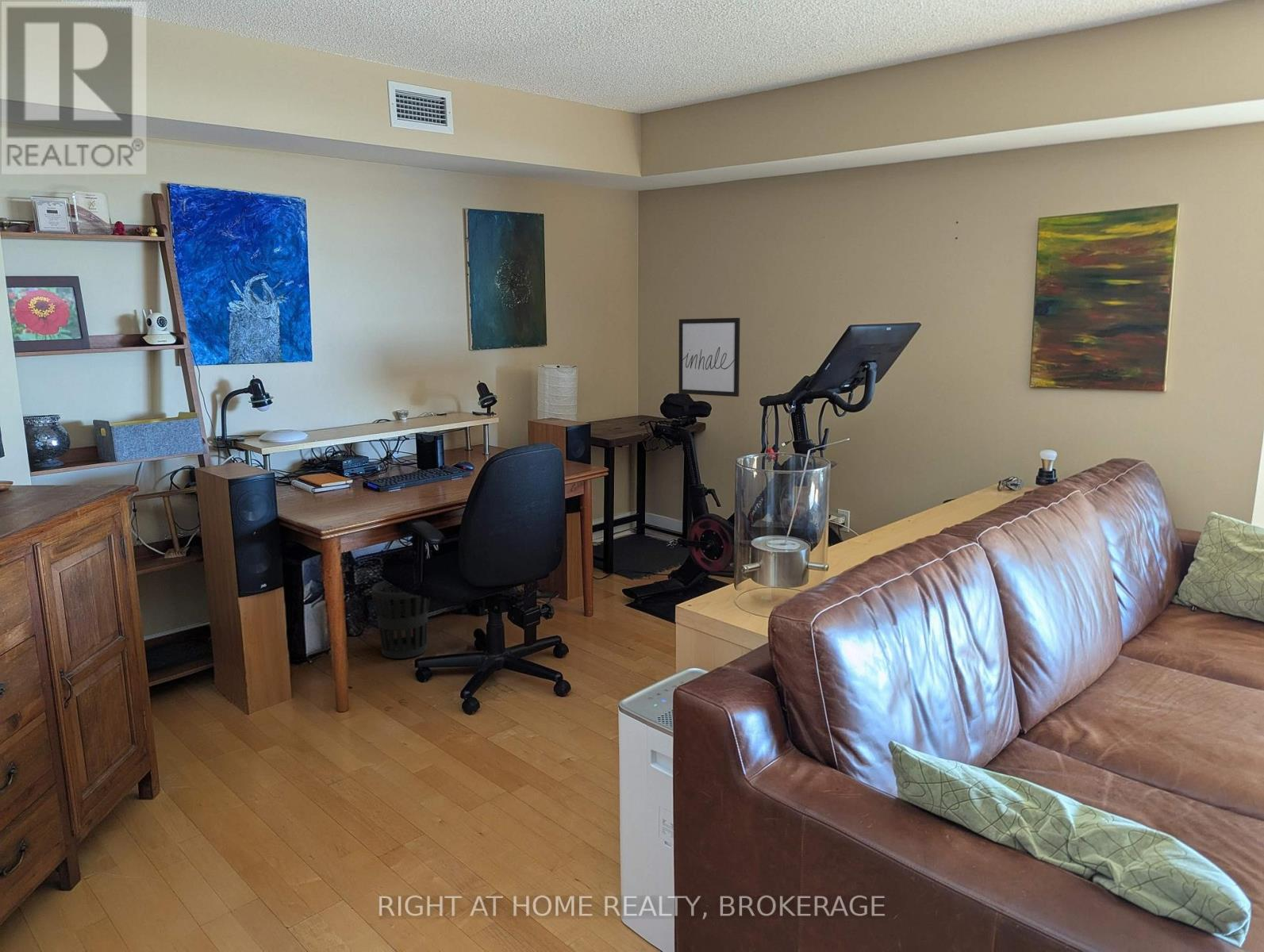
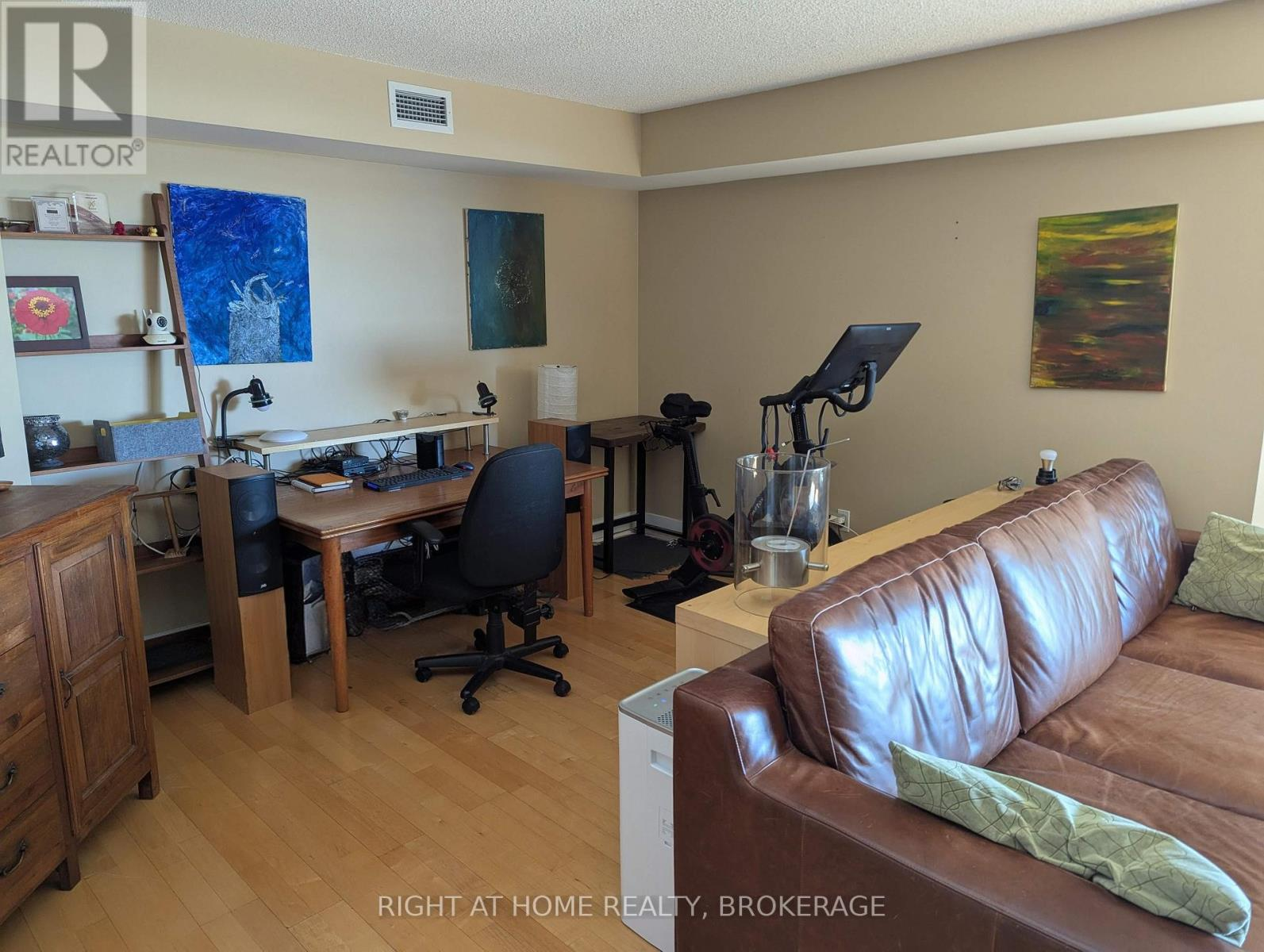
- wall art (708, 357)
- wastebasket (402, 618)
